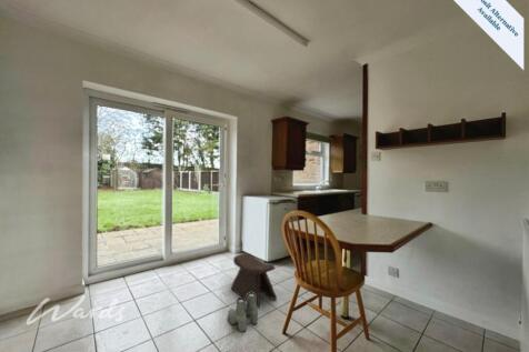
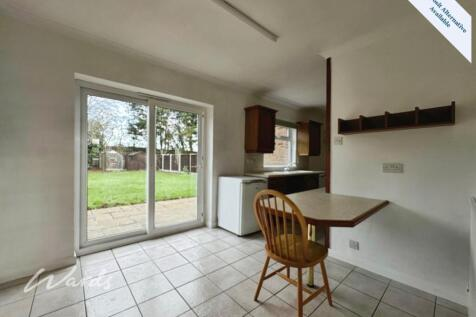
- boots (242, 306)
- stool (252, 276)
